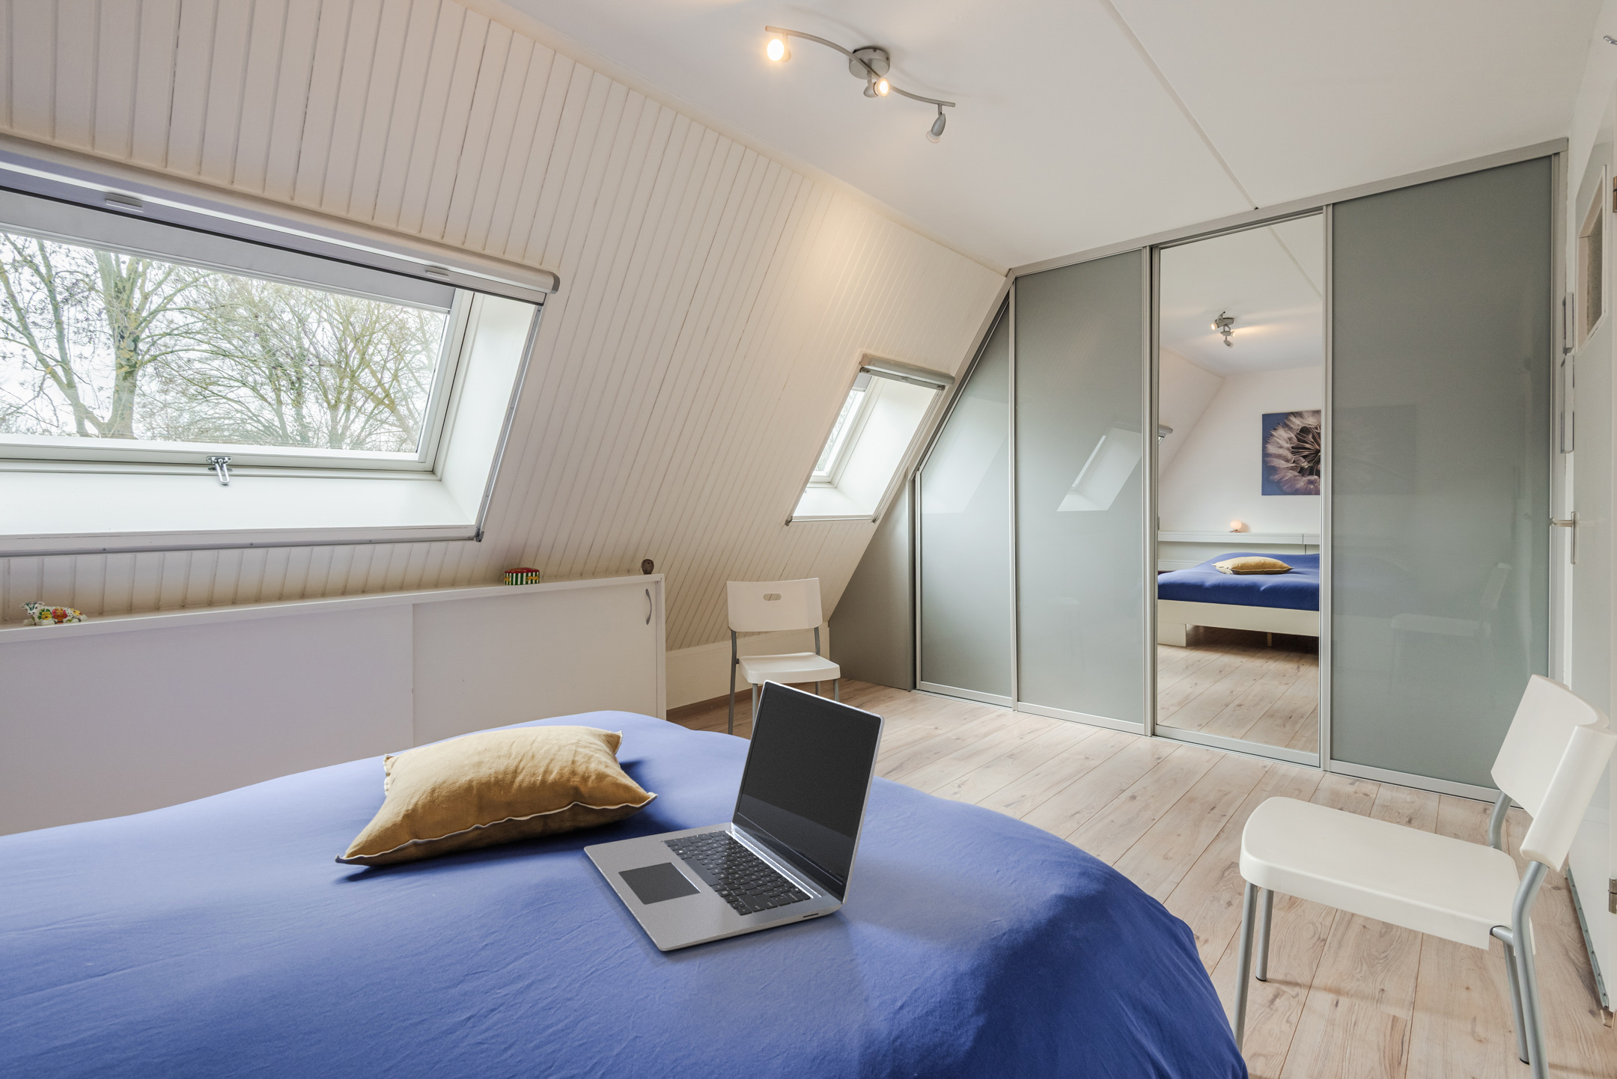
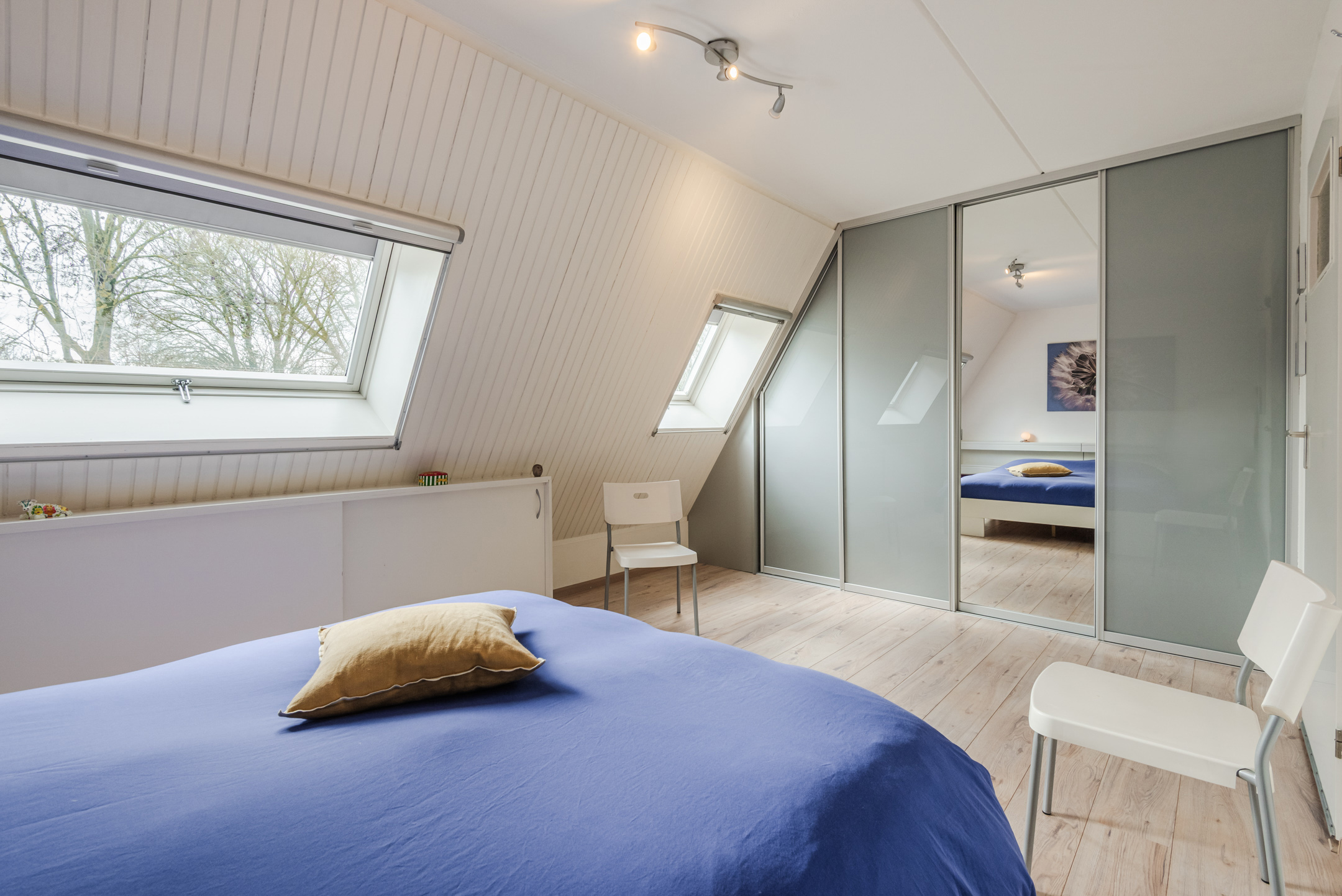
- laptop (739, 791)
